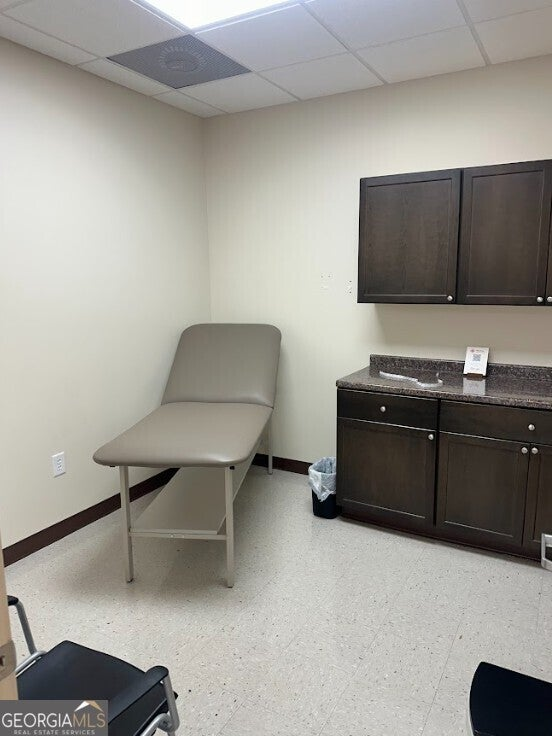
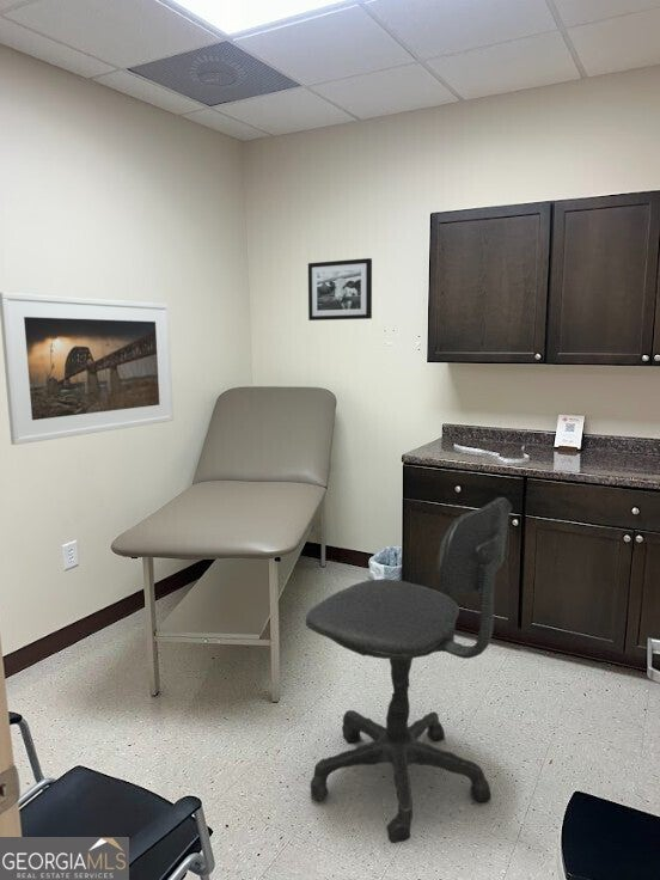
+ picture frame (338, 289)
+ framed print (98, 366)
+ office chair (403, 638)
